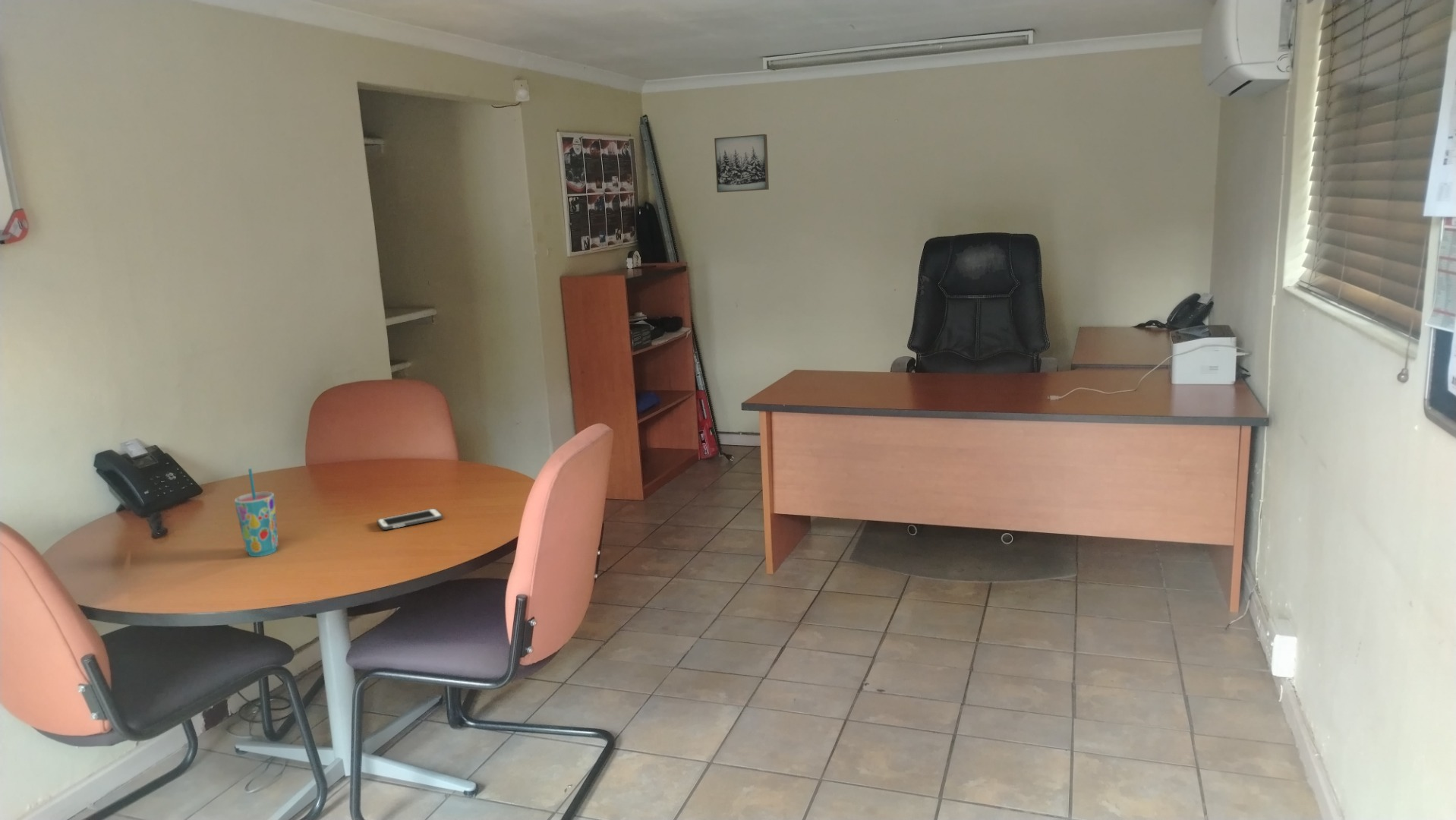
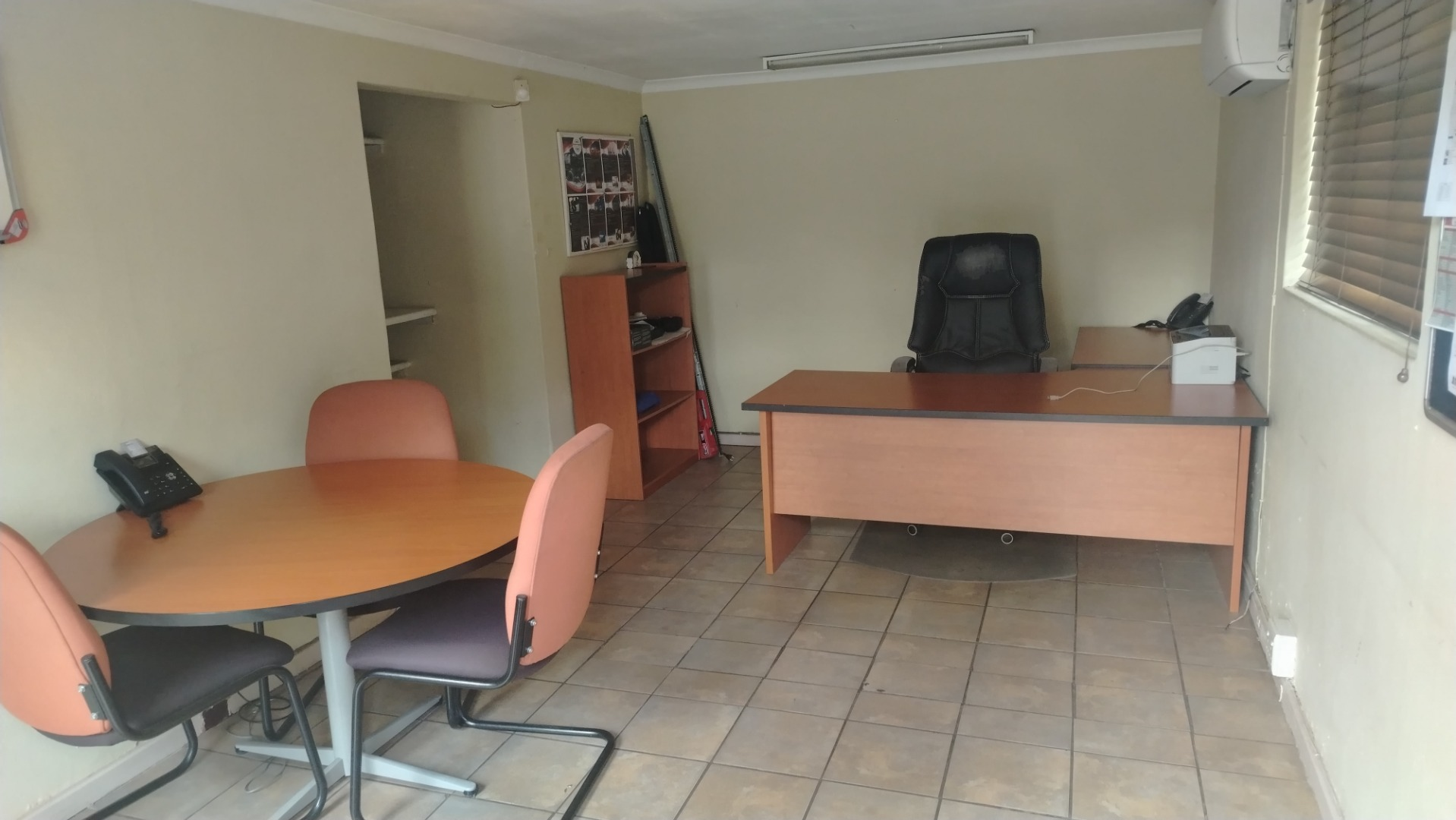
- wall art (741, 163)
- cell phone (410, 519)
- cup (256, 511)
